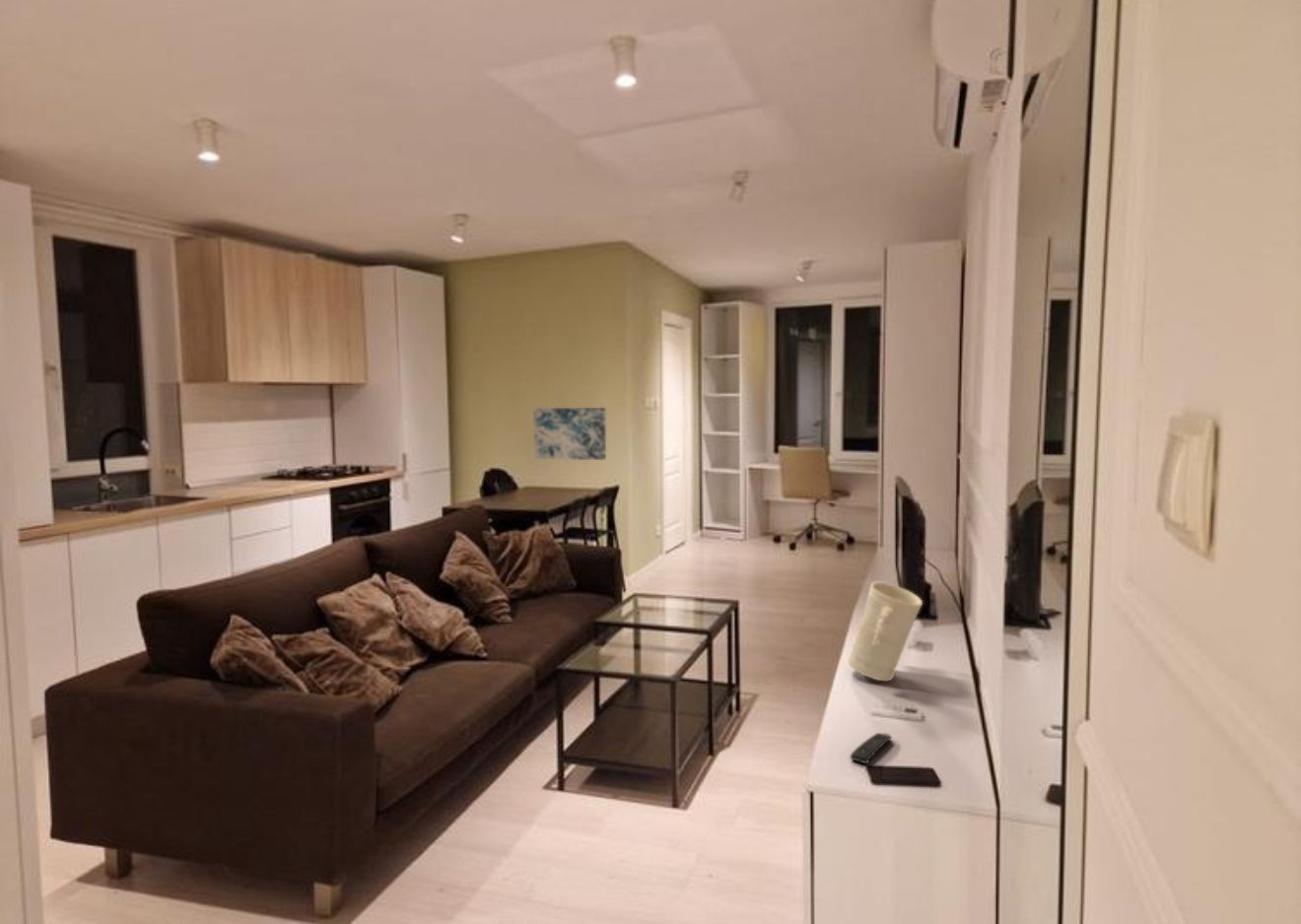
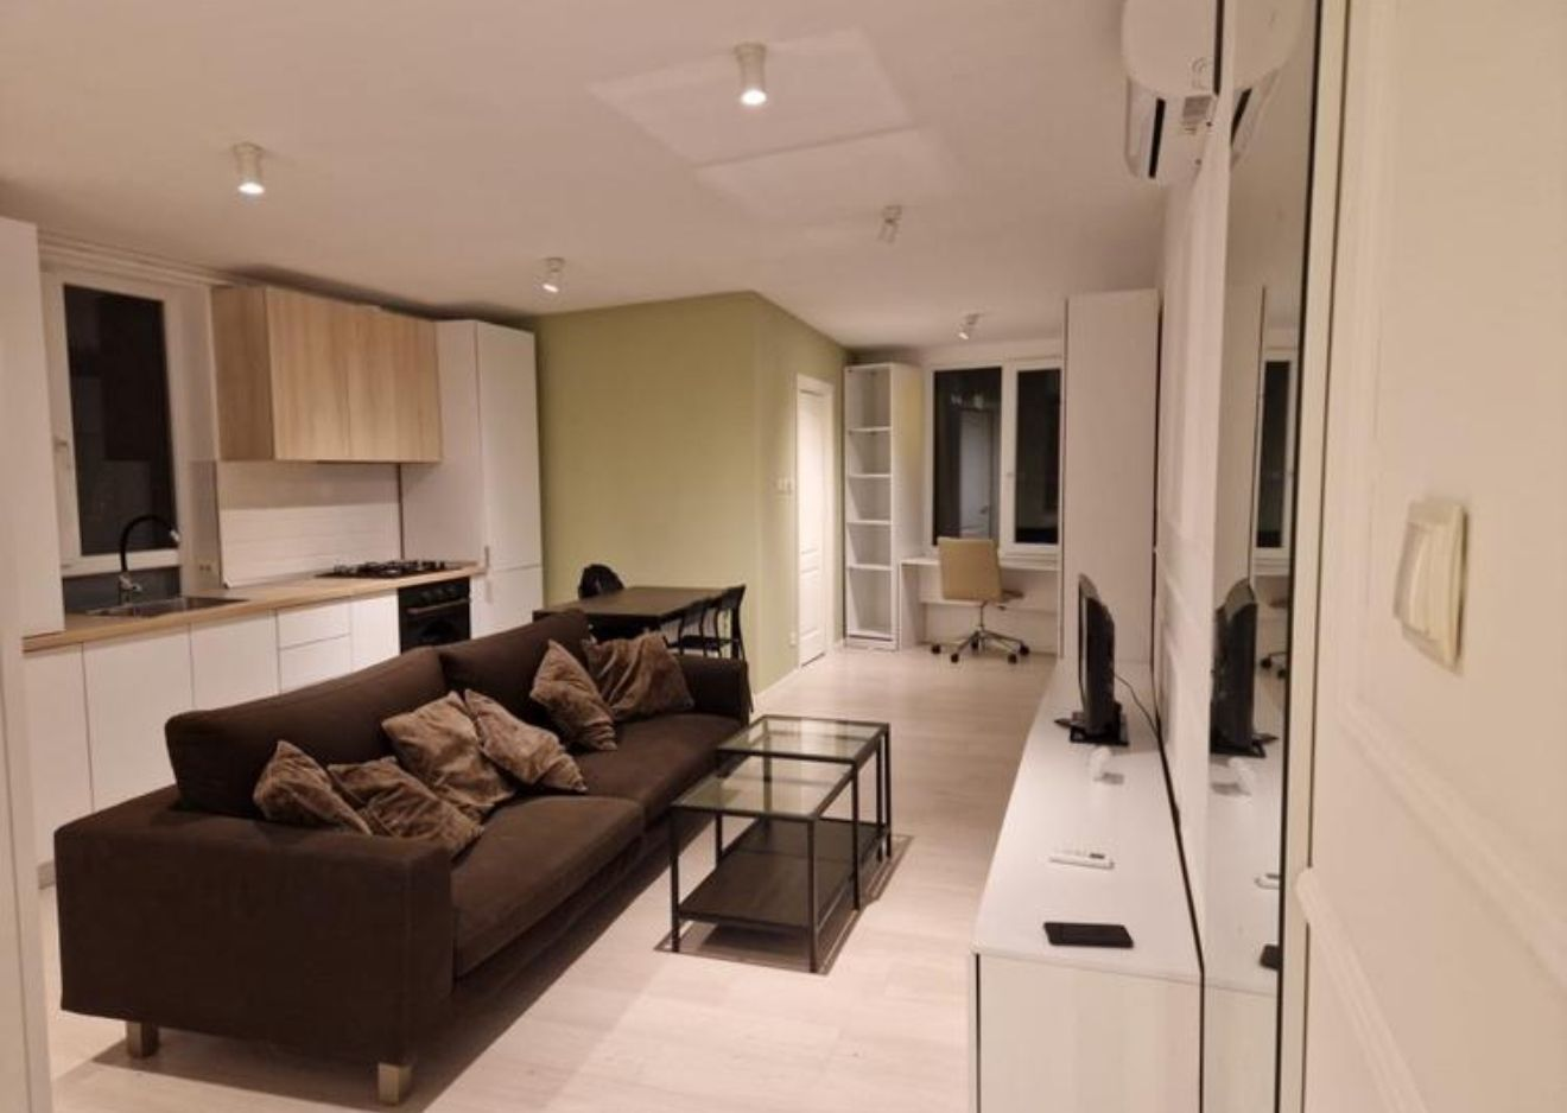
- decorative vase (884, 630)
- remote control (872, 745)
- wall art (569, 433)
